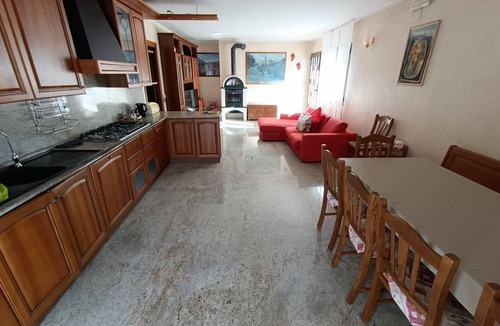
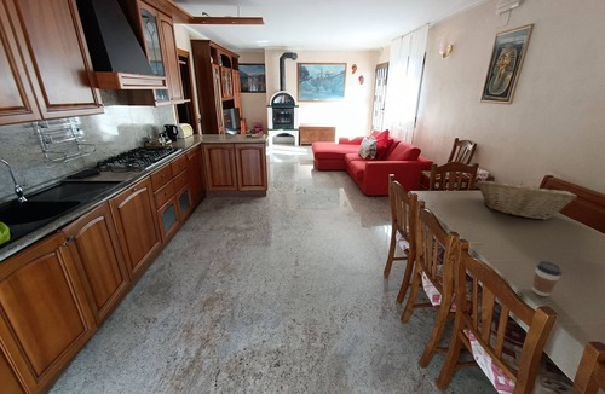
+ coffee cup (544, 279)
+ fruit basket (520, 195)
